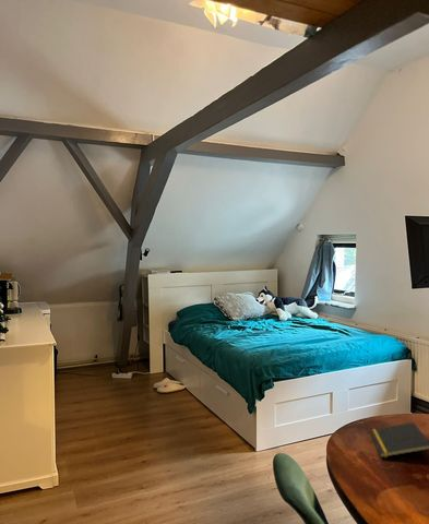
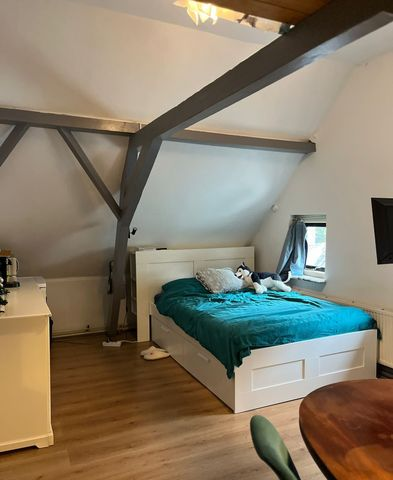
- notepad (398, 438)
